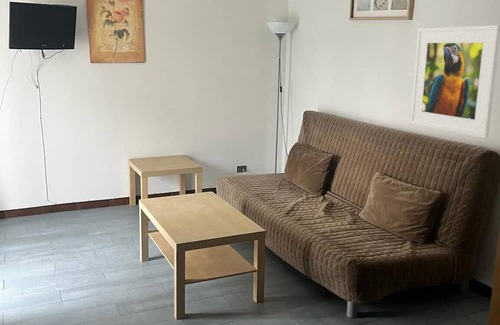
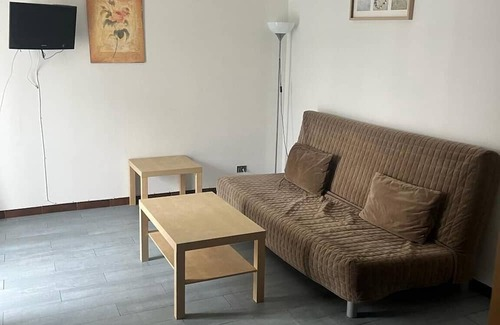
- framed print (450, 79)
